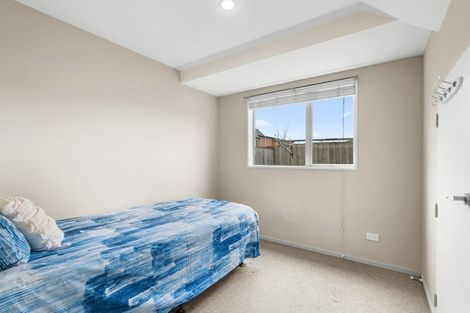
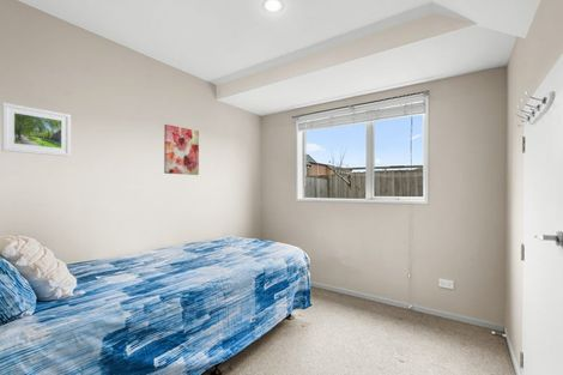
+ wall art (182, 151)
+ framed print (38, 131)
